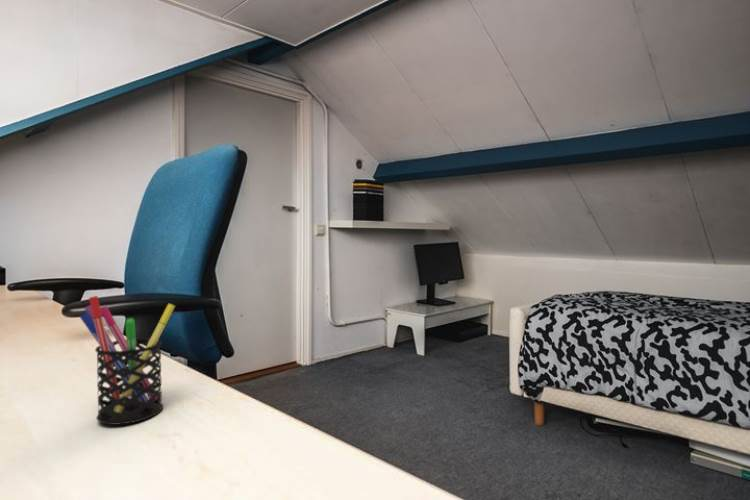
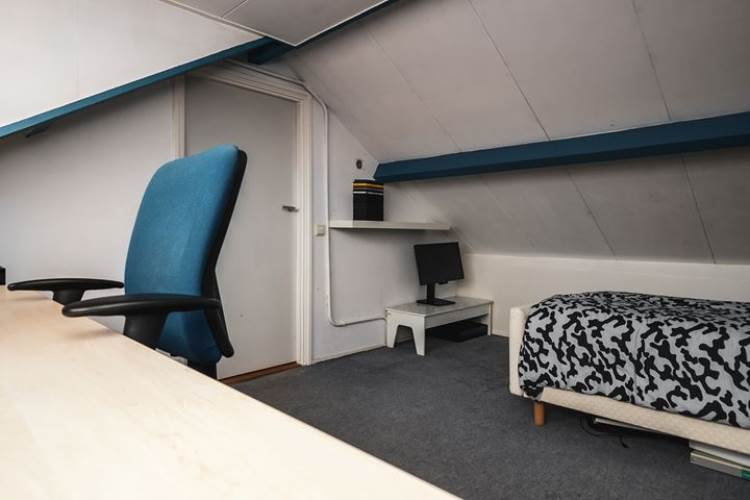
- pen holder (126, 355)
